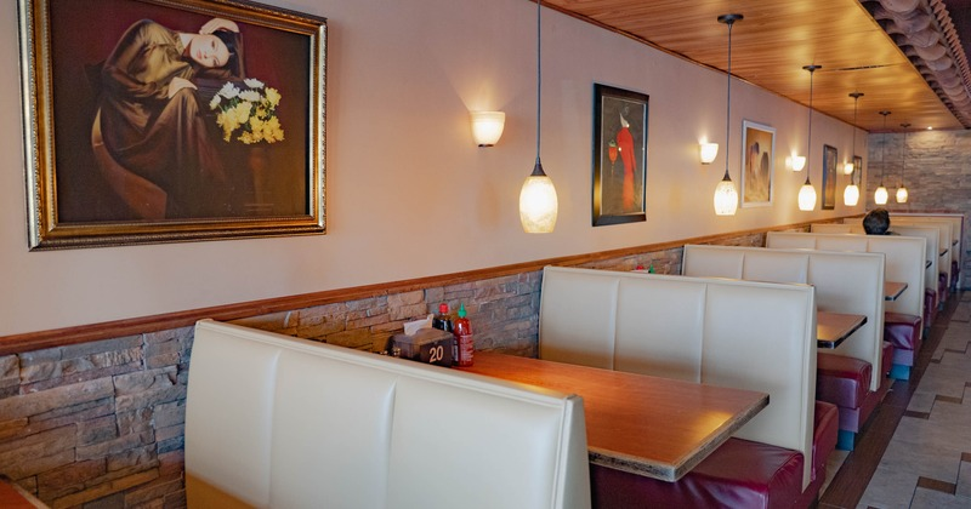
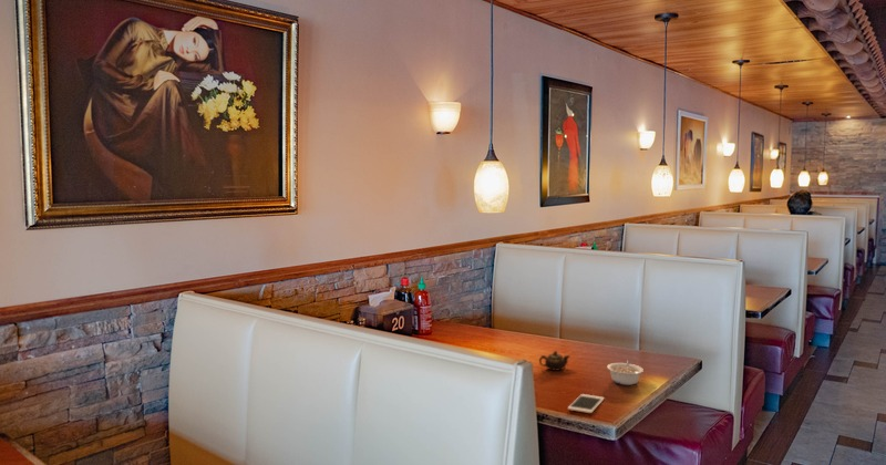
+ teapot (554, 359)
+ legume (624, 372)
+ cell phone (586, 403)
